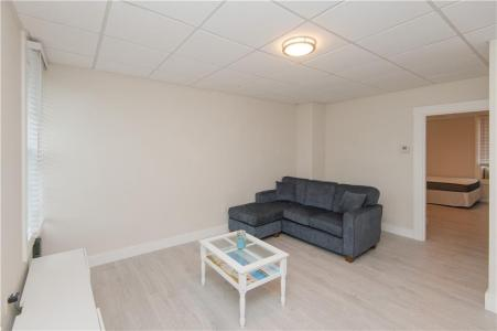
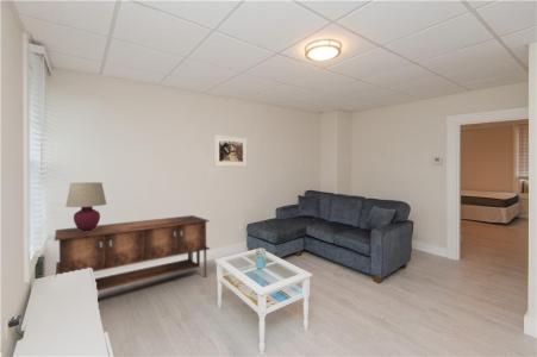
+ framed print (231, 151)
+ sideboard (139, 256)
+ table lamp (86, 206)
